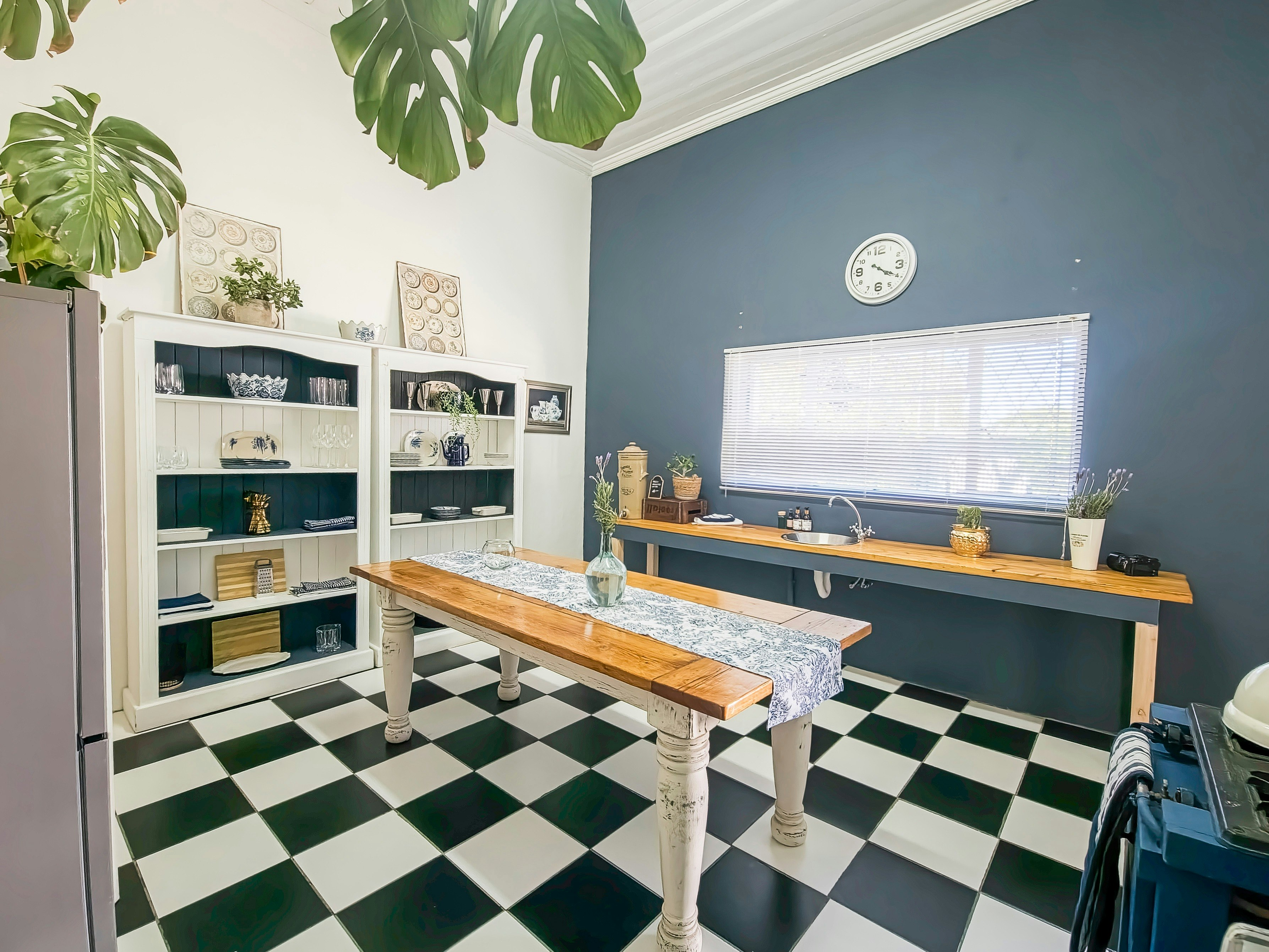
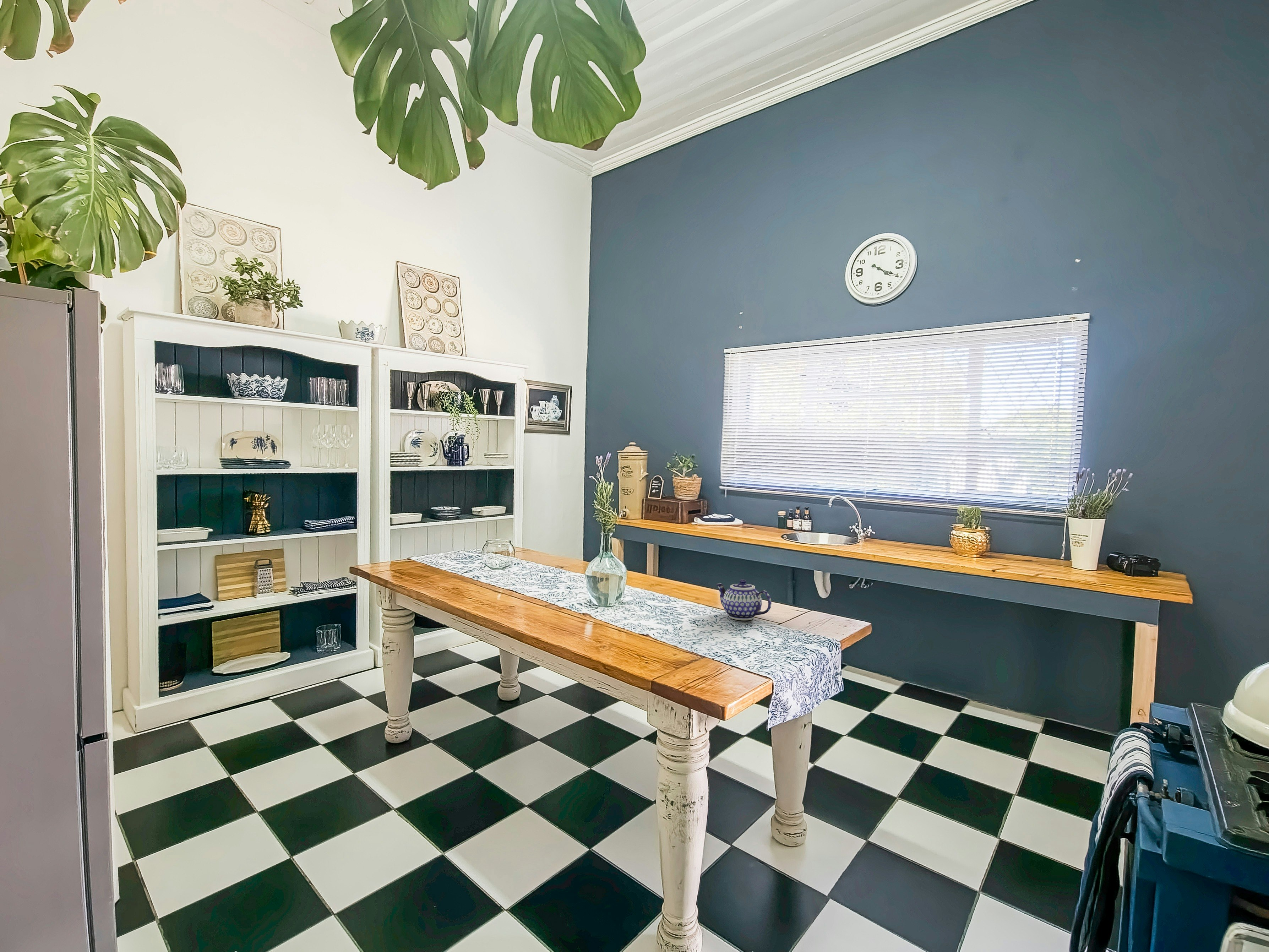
+ teapot (742, 598)
